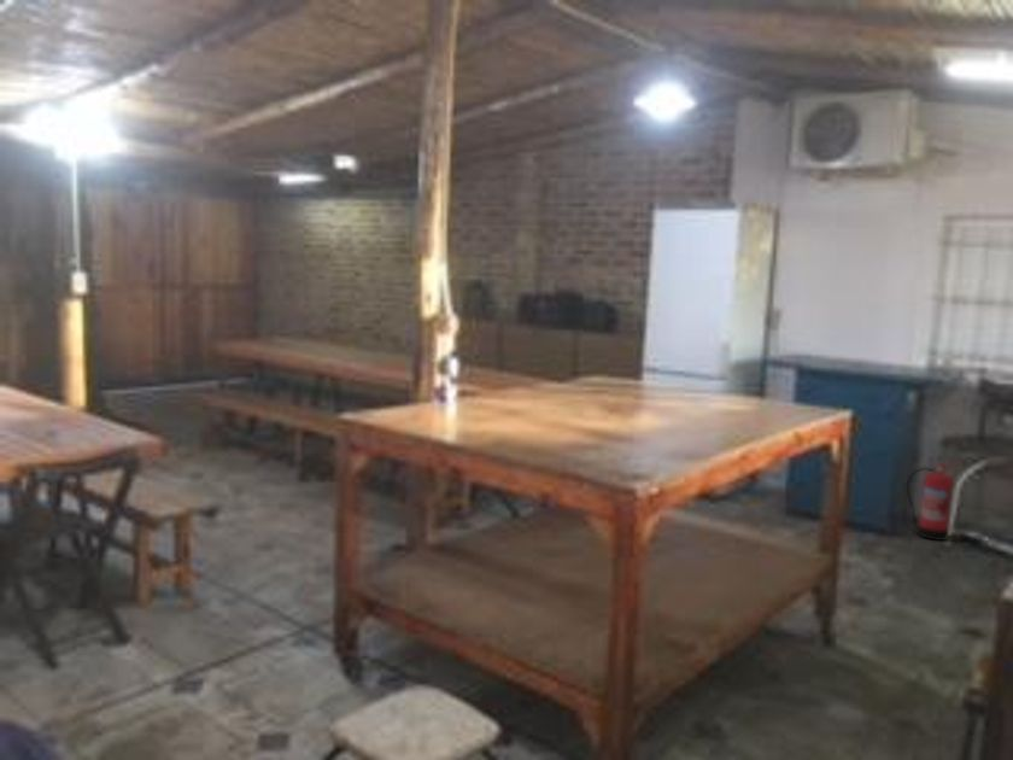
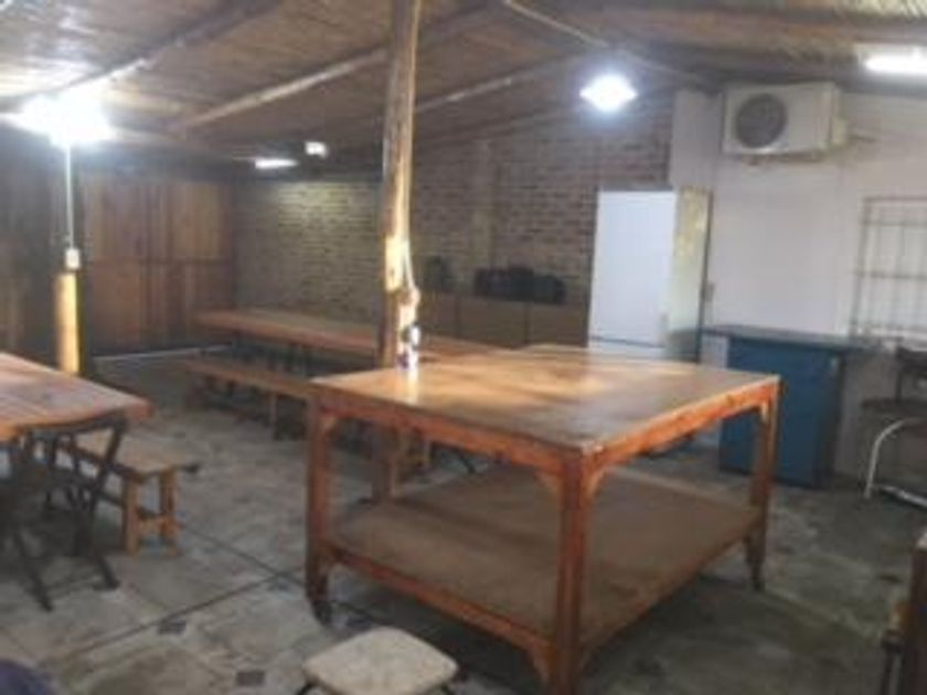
- fire extinguisher (929, 496)
